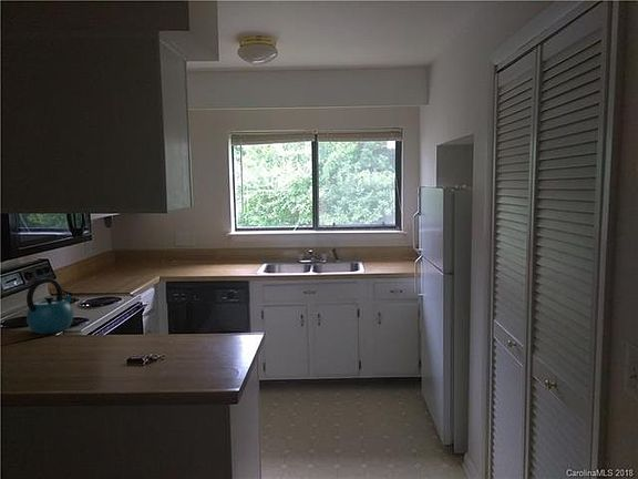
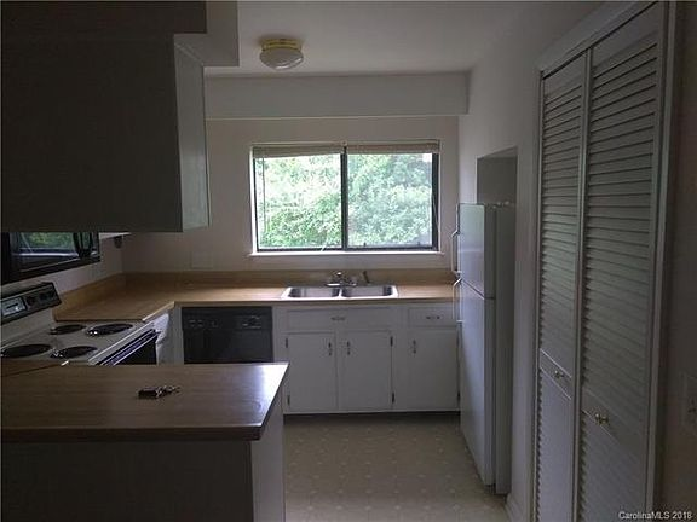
- kettle (51, 303)
